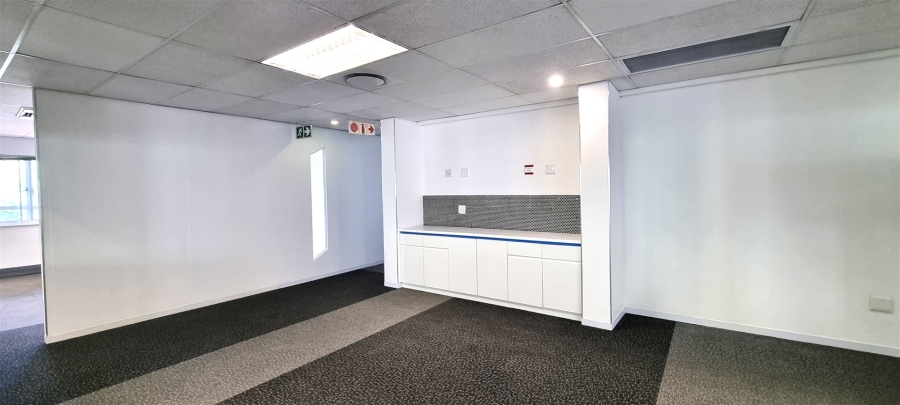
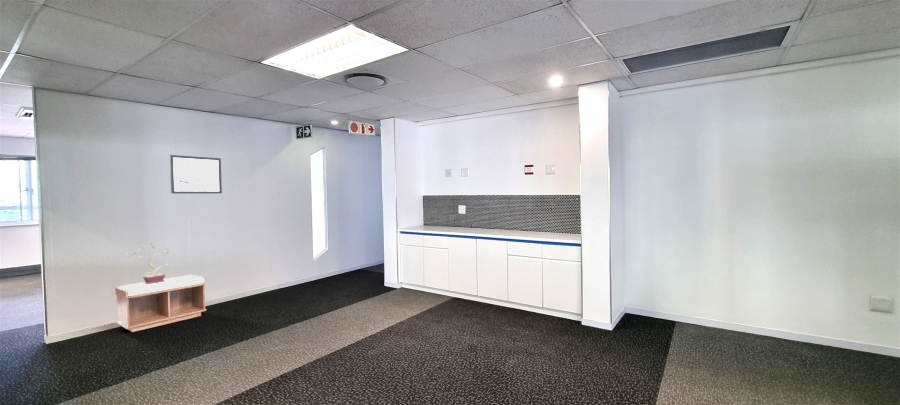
+ bench (163, 300)
+ potted plant (148, 262)
+ wall art (196, 175)
